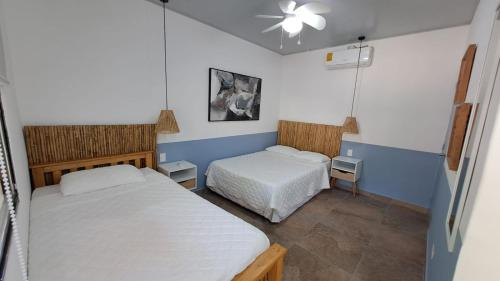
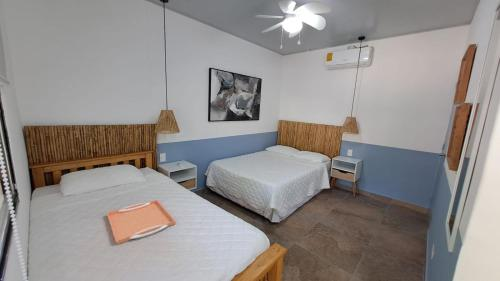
+ serving tray (140, 218)
